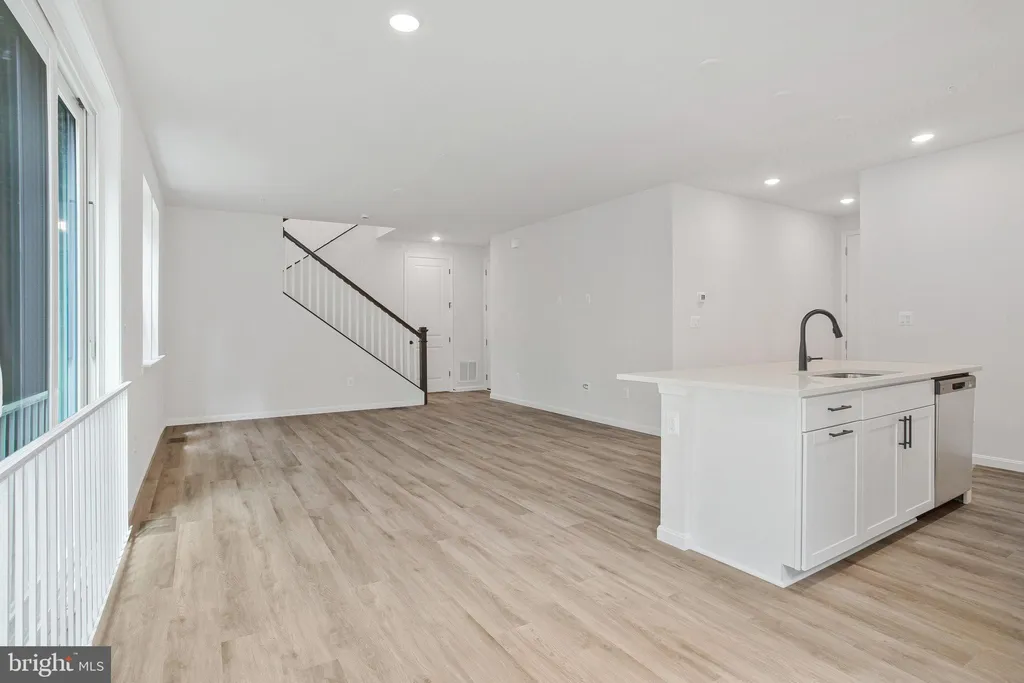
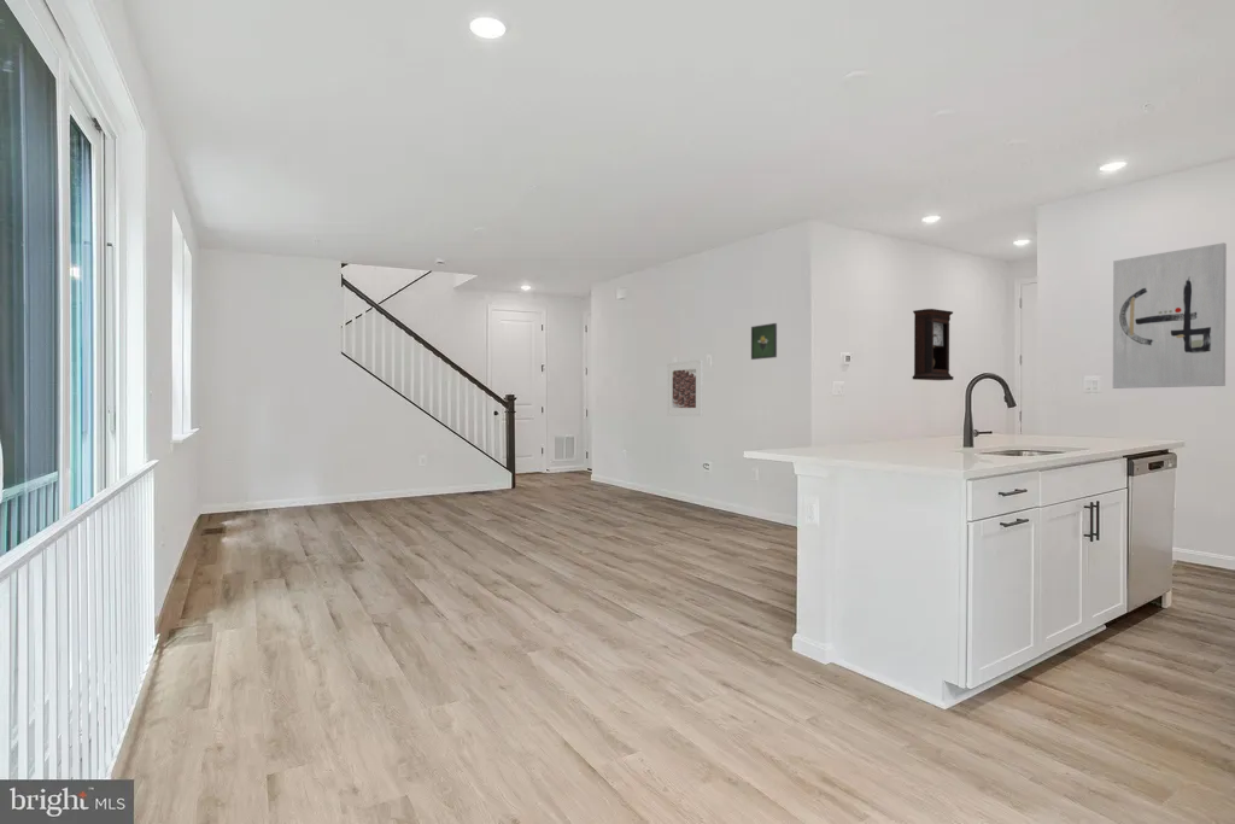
+ wall art (1166, 320)
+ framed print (684, 388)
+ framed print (763, 341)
+ pendulum clock (935, 345)
